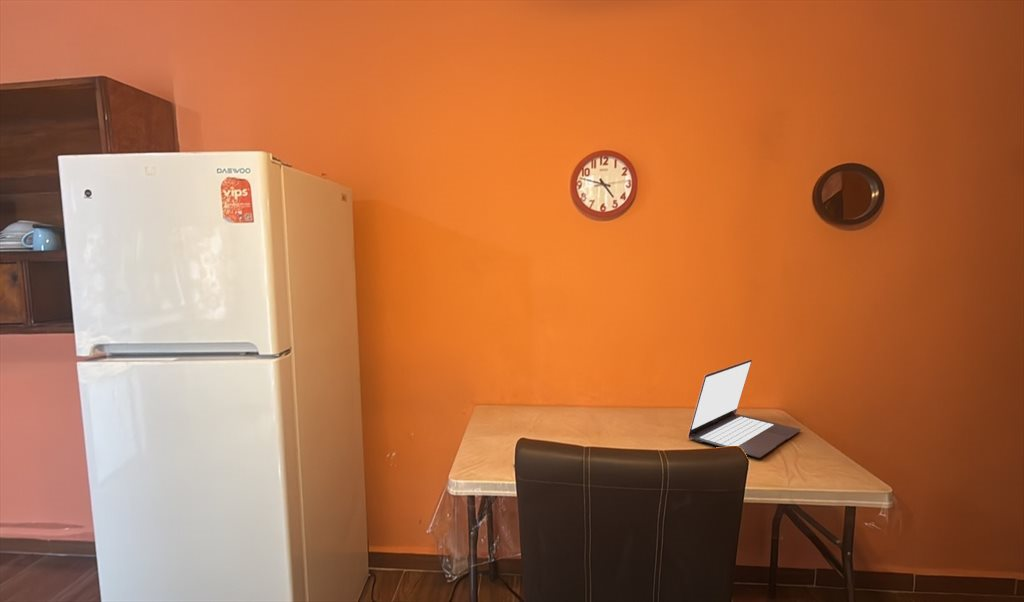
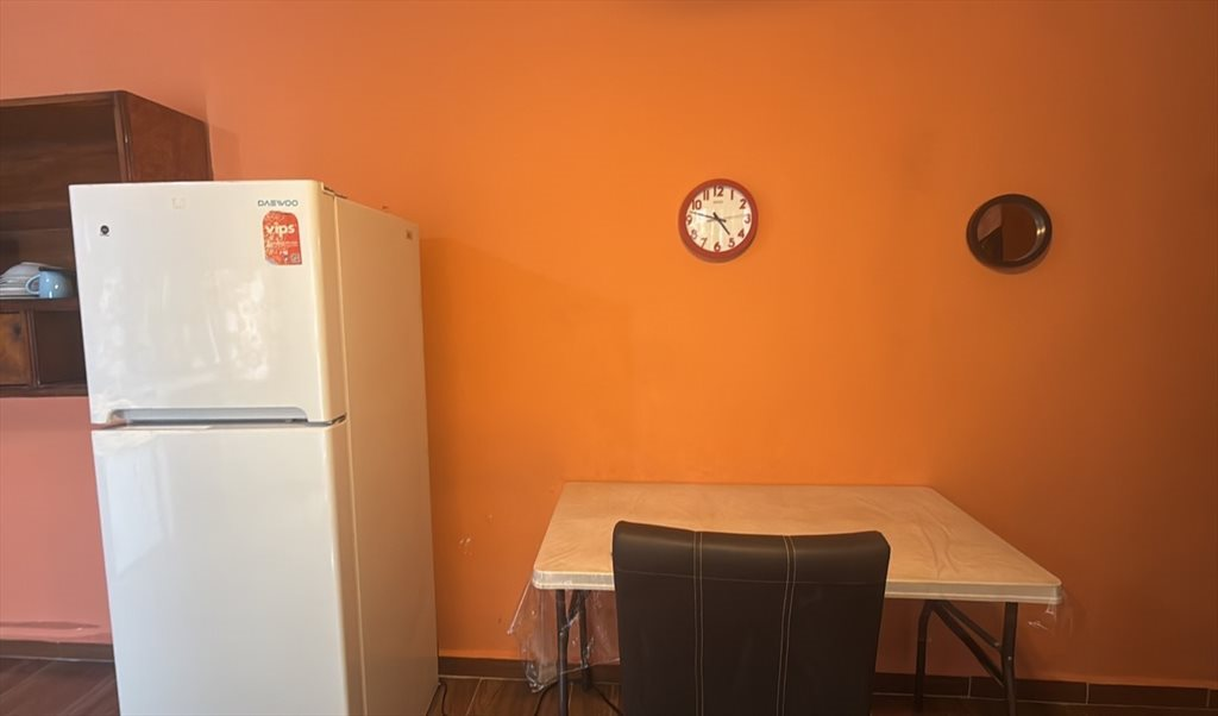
- laptop (739, 400)
